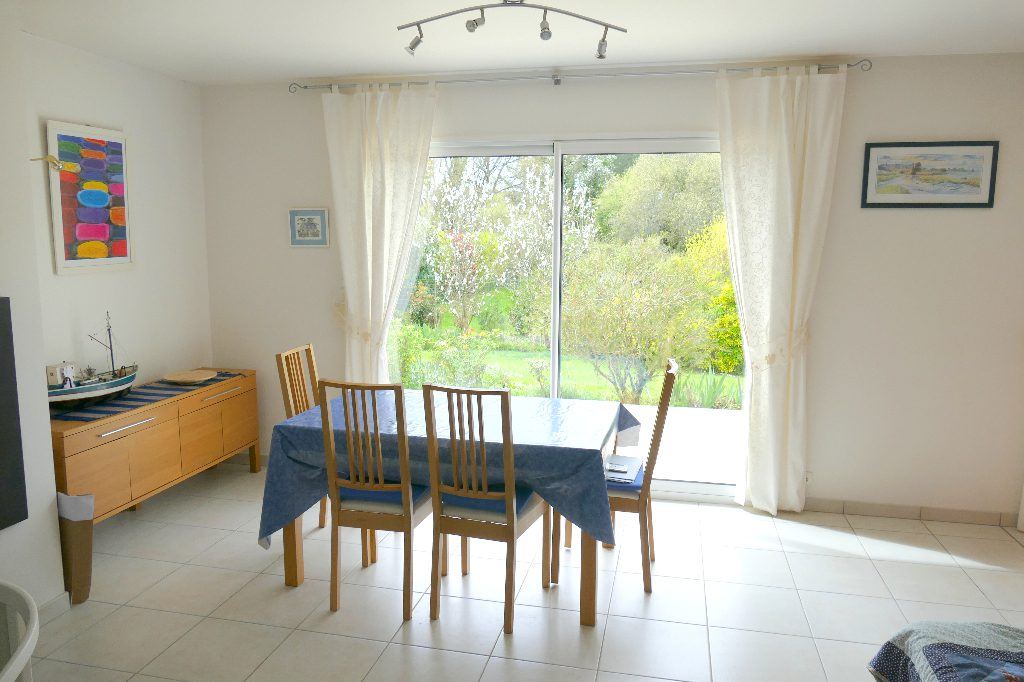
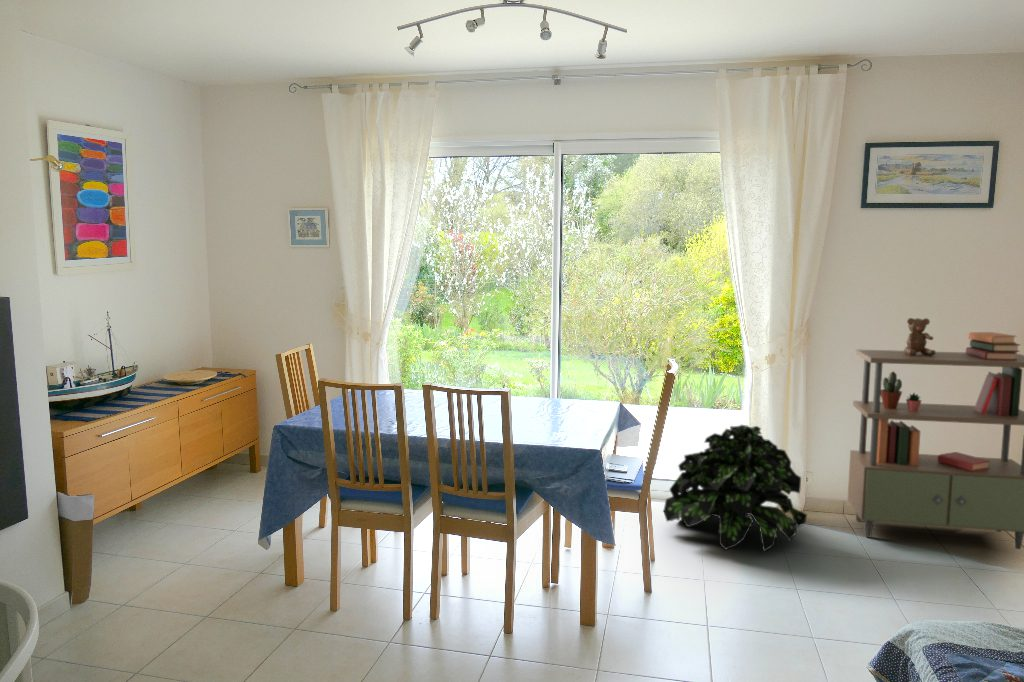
+ shelving unit (942, 421)
+ potted plant (733, 478)
